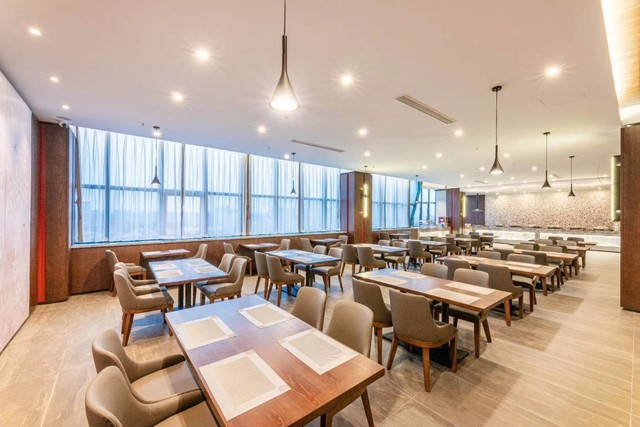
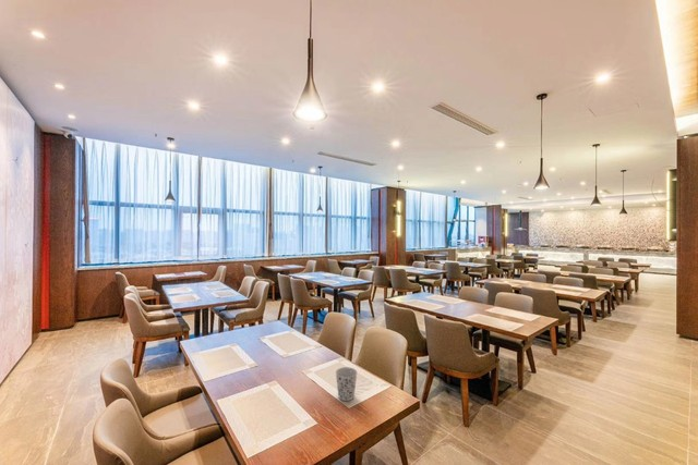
+ cup (346, 383)
